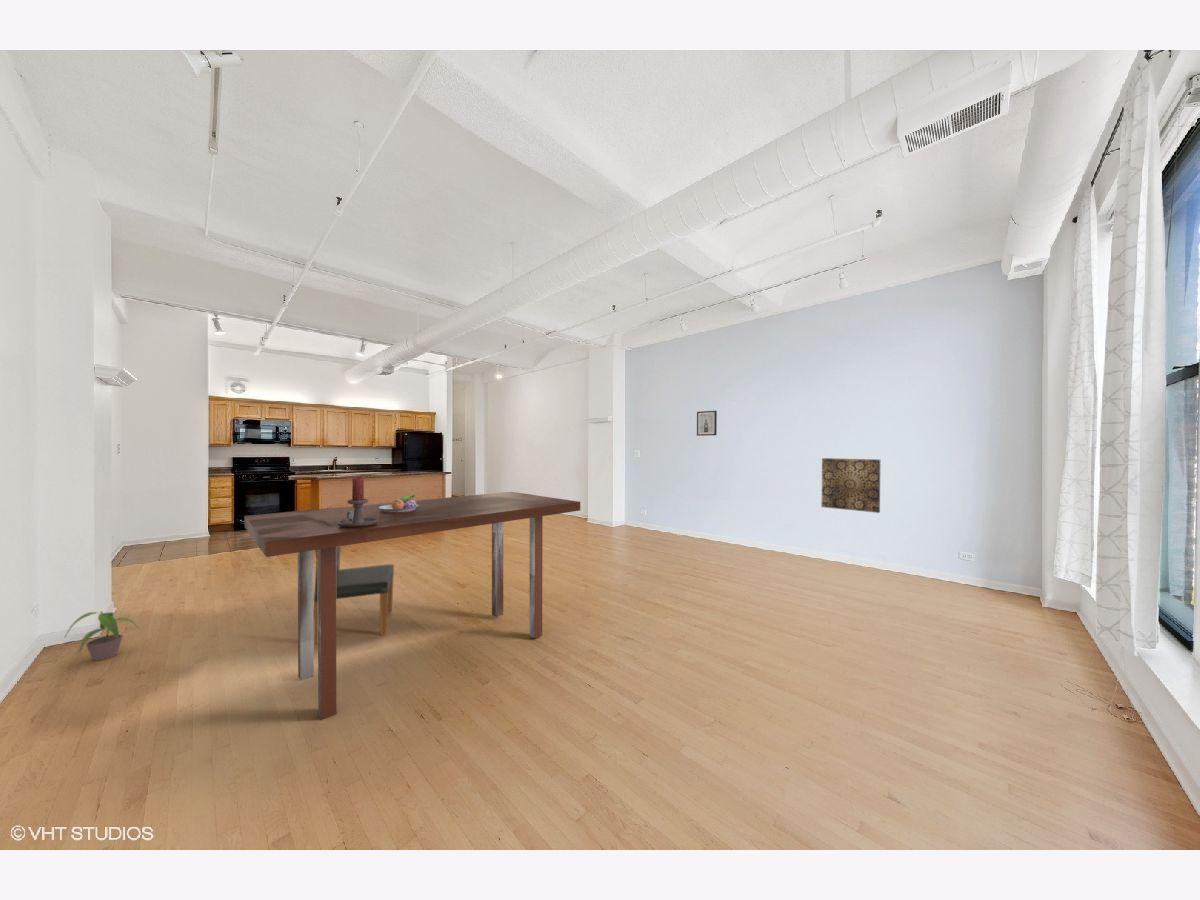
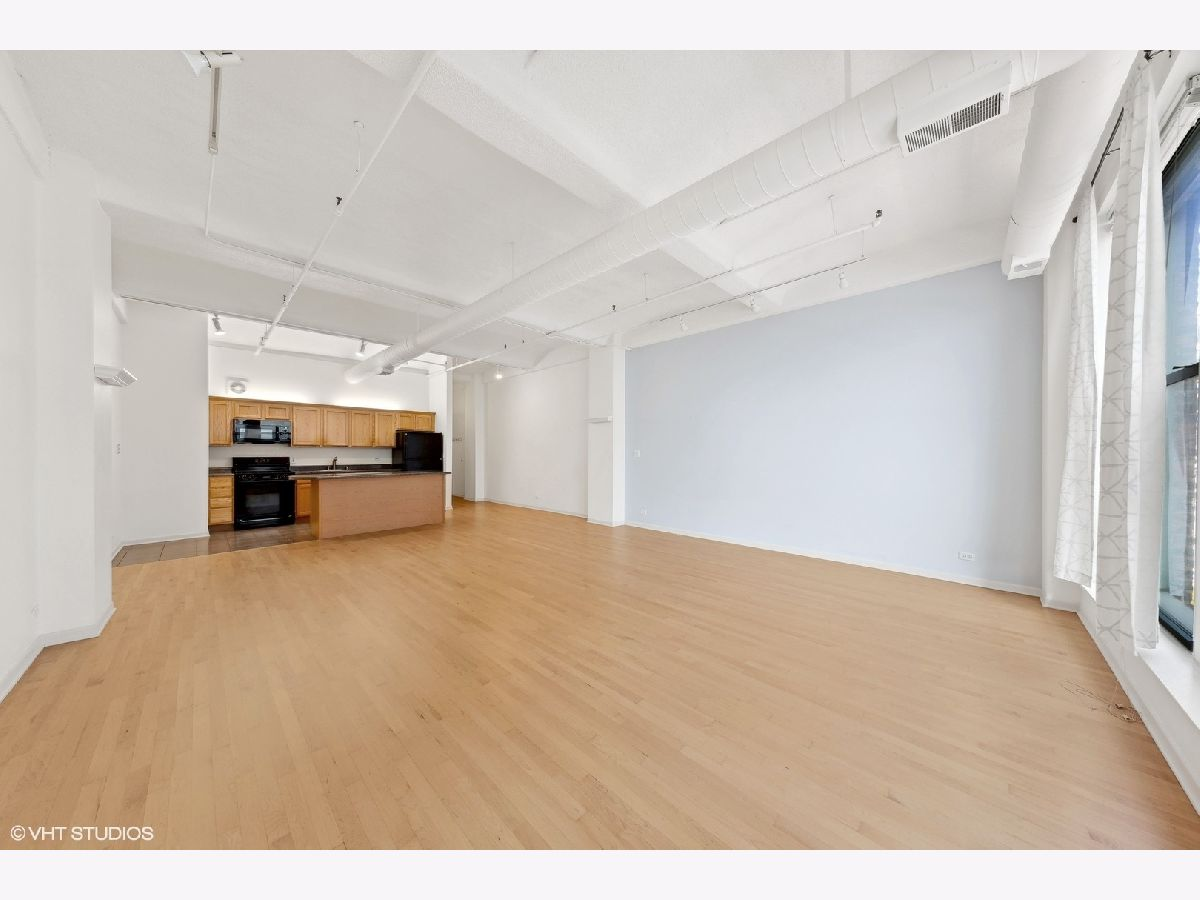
- wall art (849, 484)
- dining chair (354, 568)
- potted plant (106, 634)
- wall art (706, 423)
- fruit bowl (400, 502)
- candle holder (356, 499)
- dining table (425, 533)
